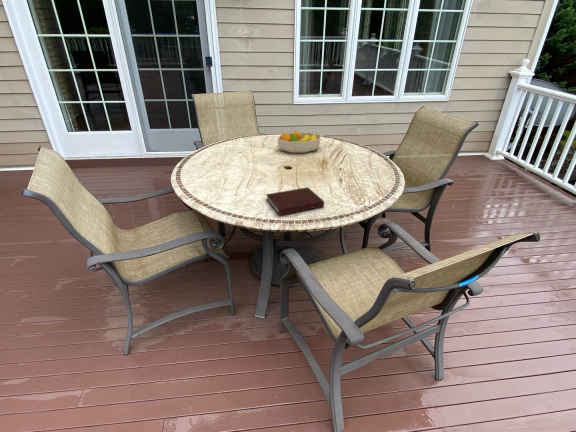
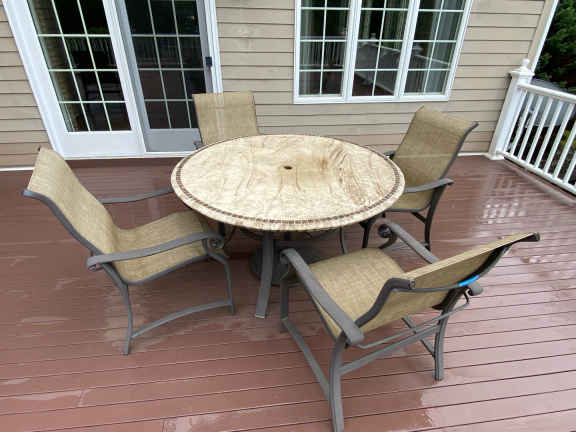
- notebook (294, 200)
- fruit bowl (299, 140)
